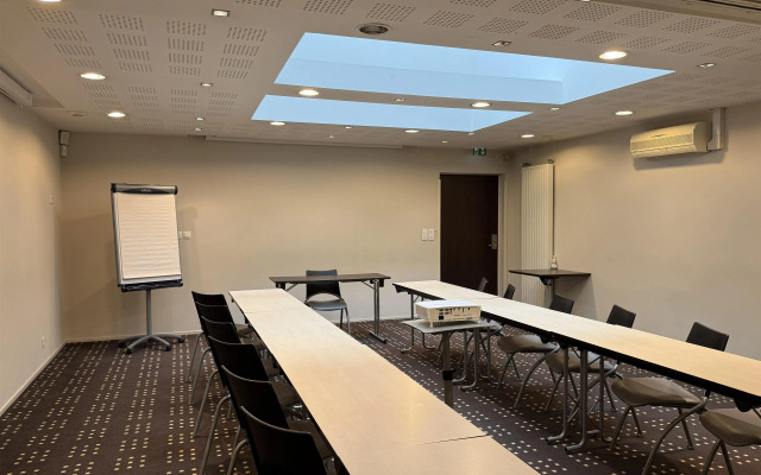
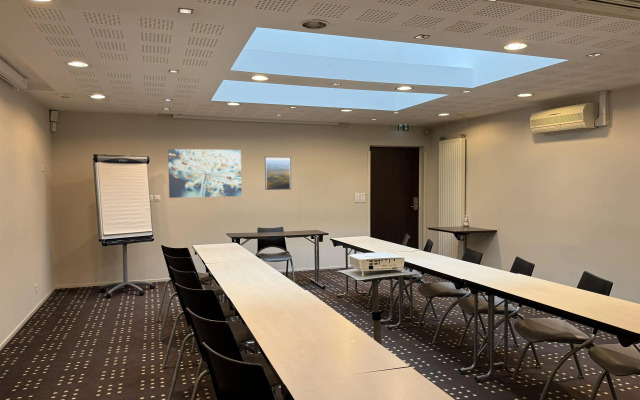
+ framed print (278, 173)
+ wall art (205, 173)
